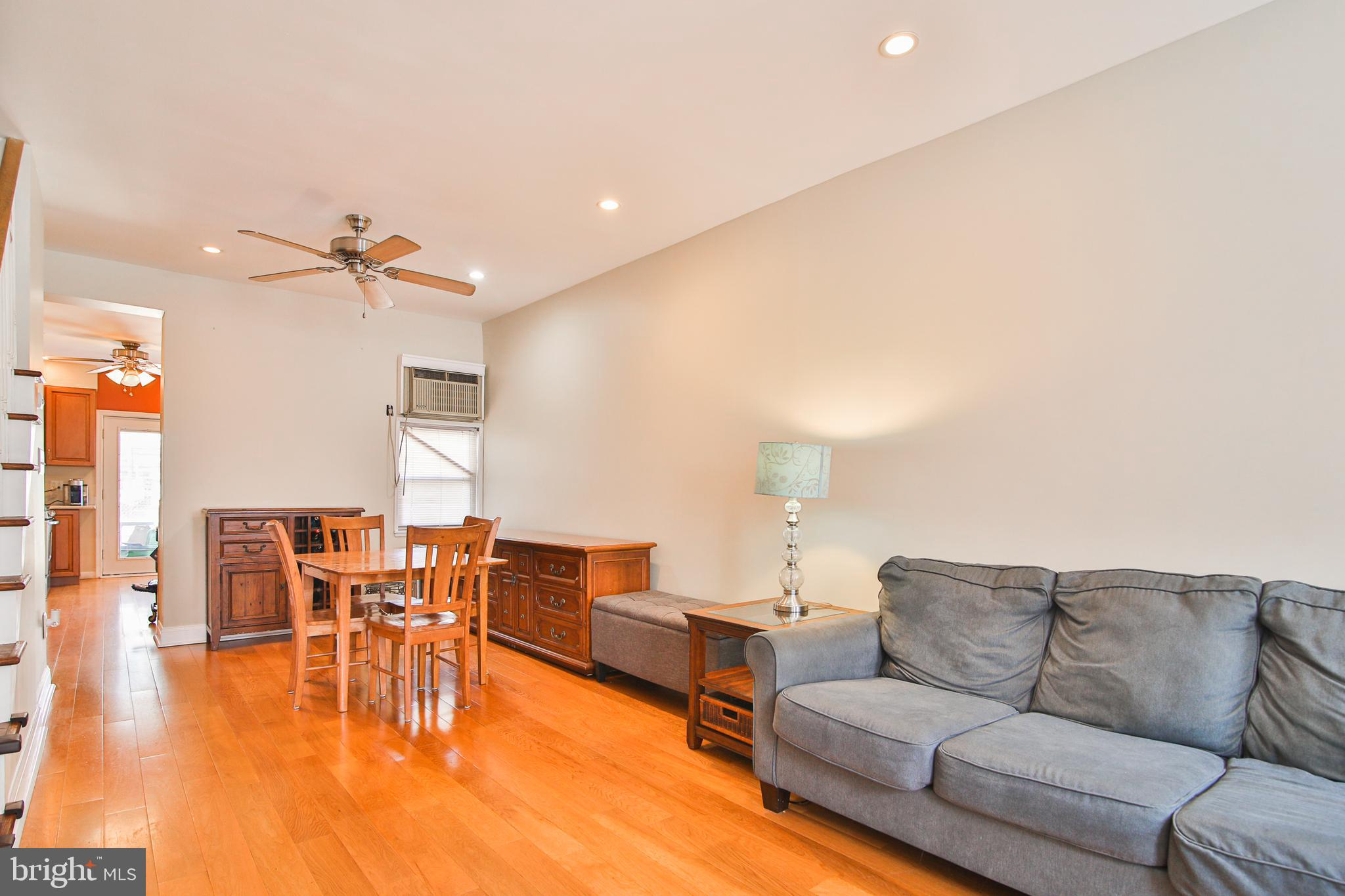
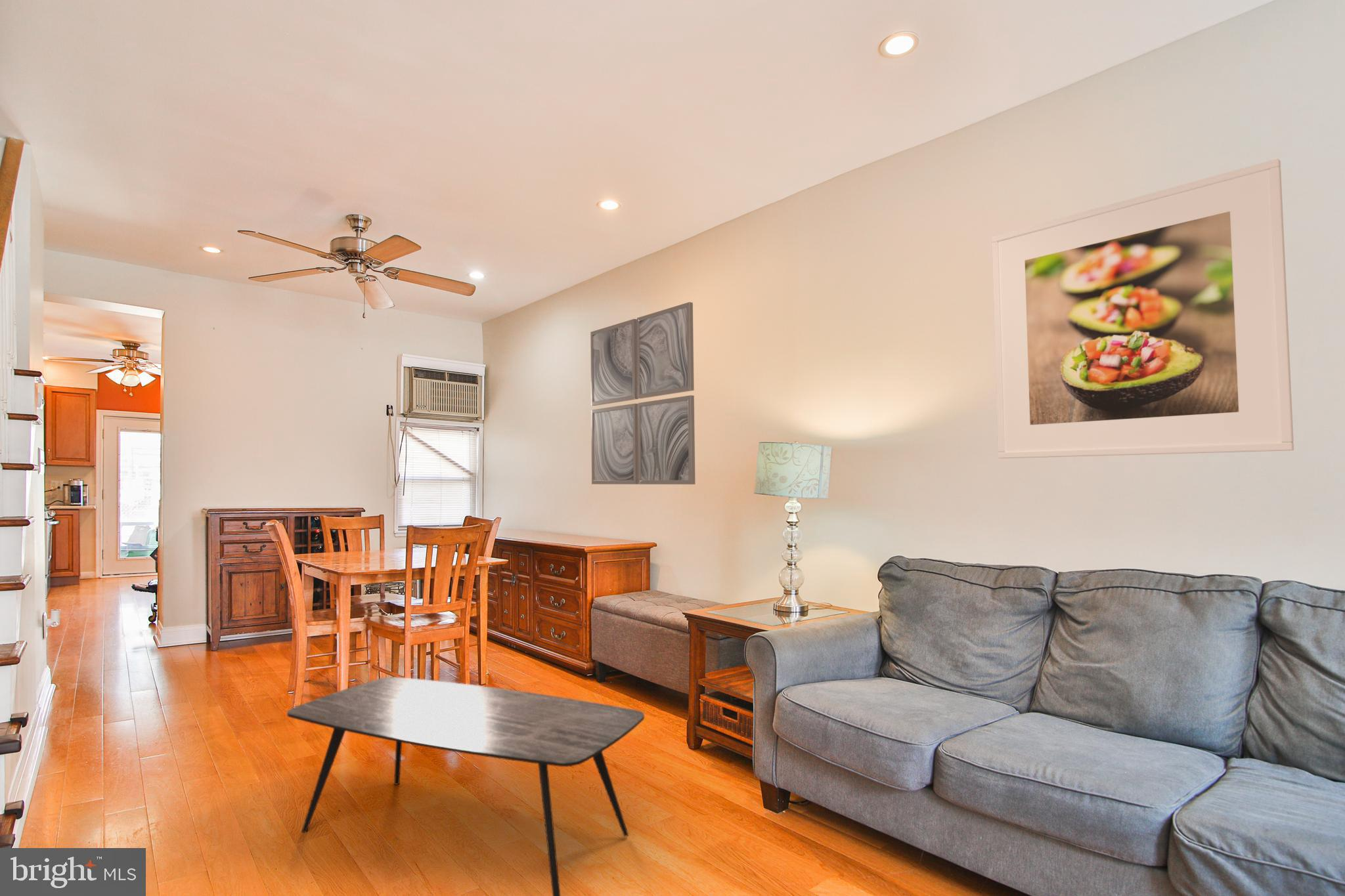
+ coffee table (464, 753)
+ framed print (1121, 328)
+ wall art (638, 398)
